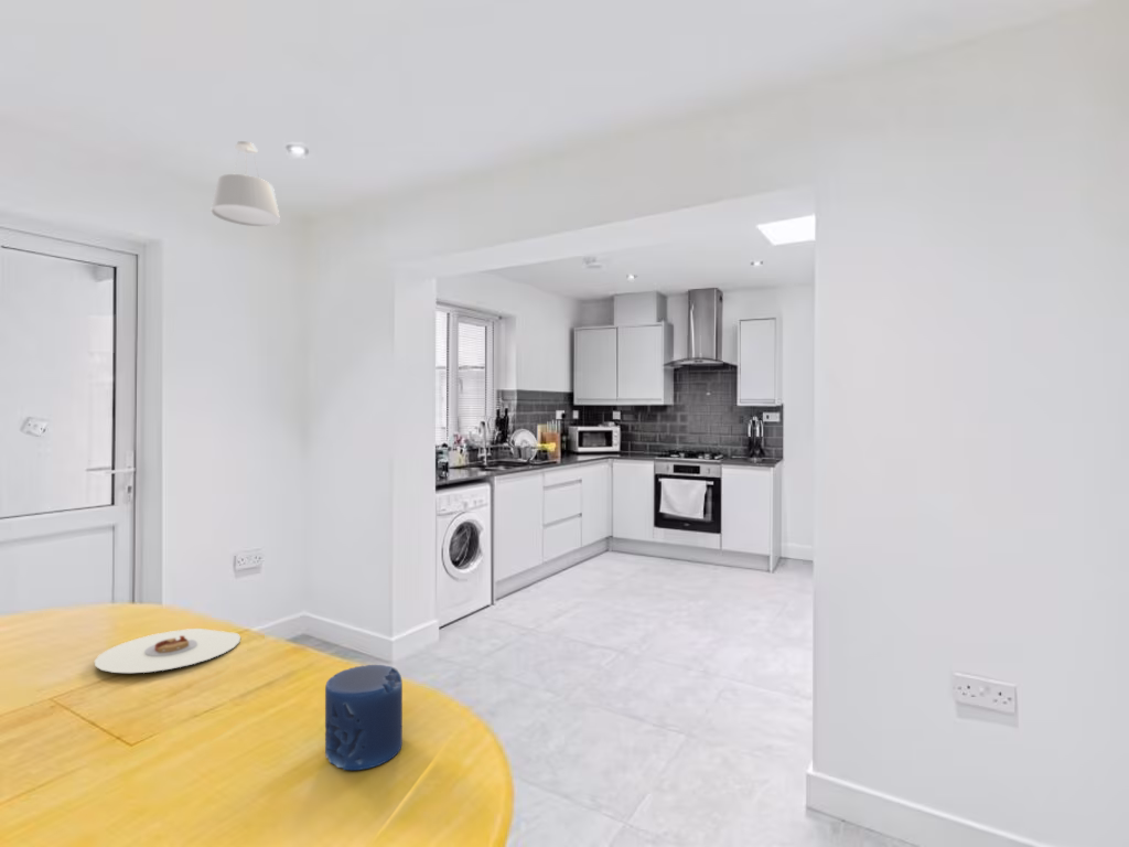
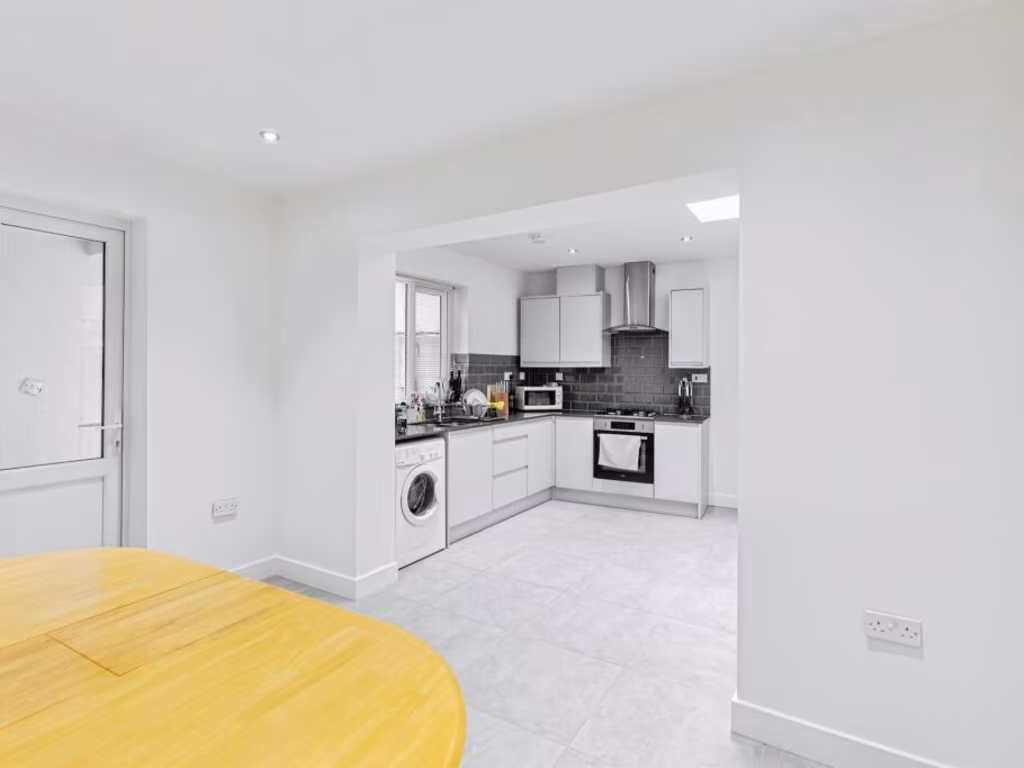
- plate (171, 644)
- pendant light (246, 180)
- candle (364, 714)
